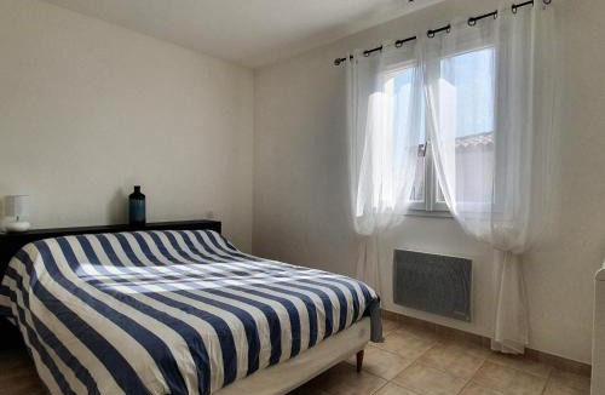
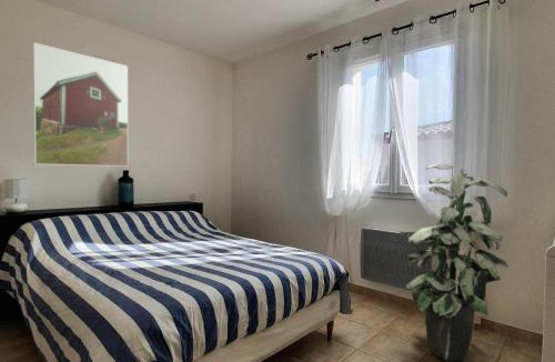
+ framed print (84, 110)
+ indoor plant (448, 258)
